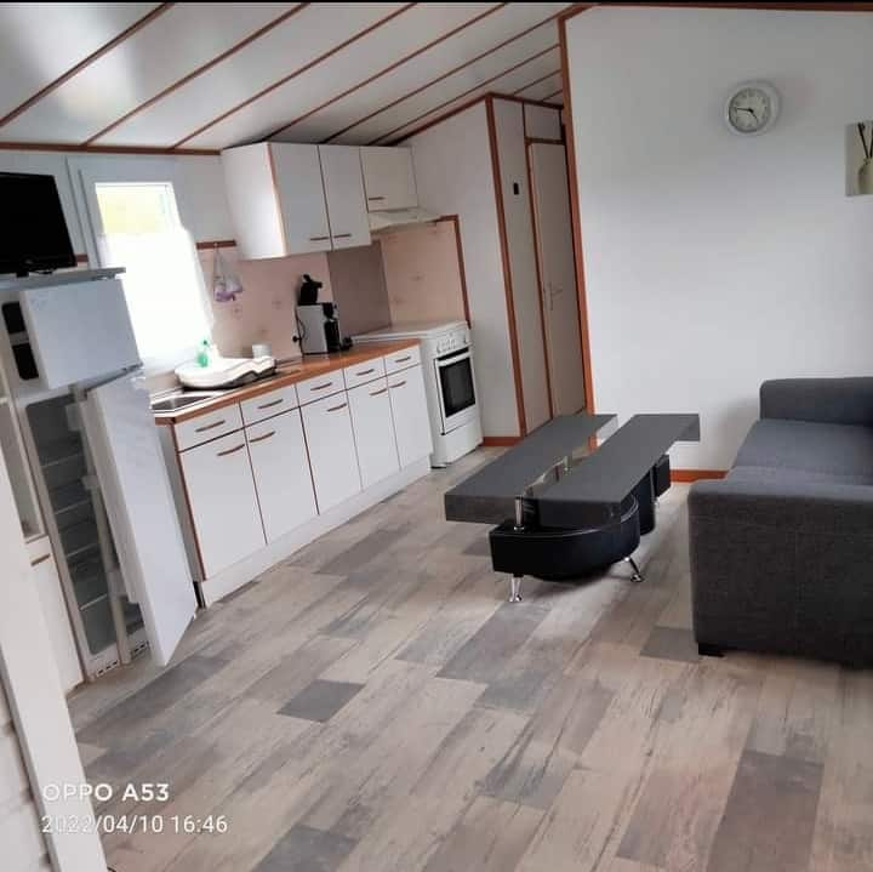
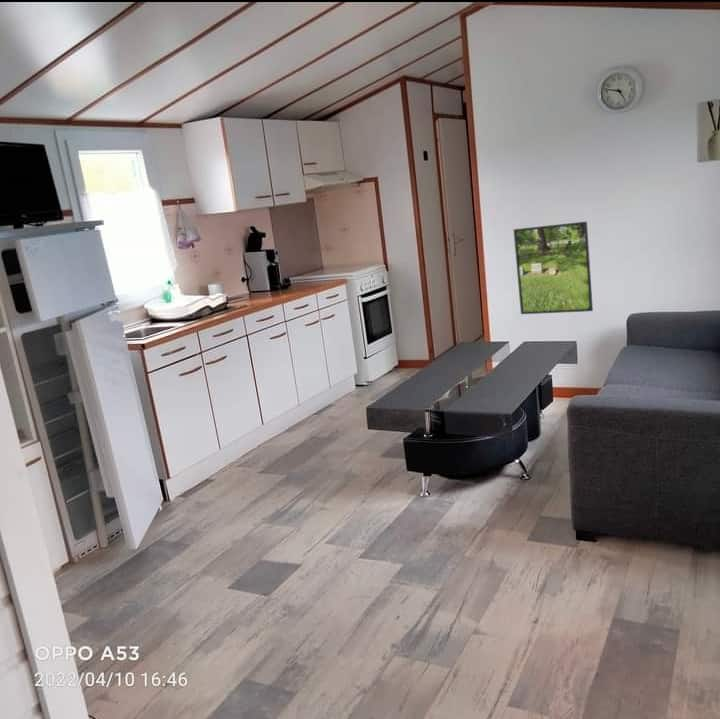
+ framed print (552, 269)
